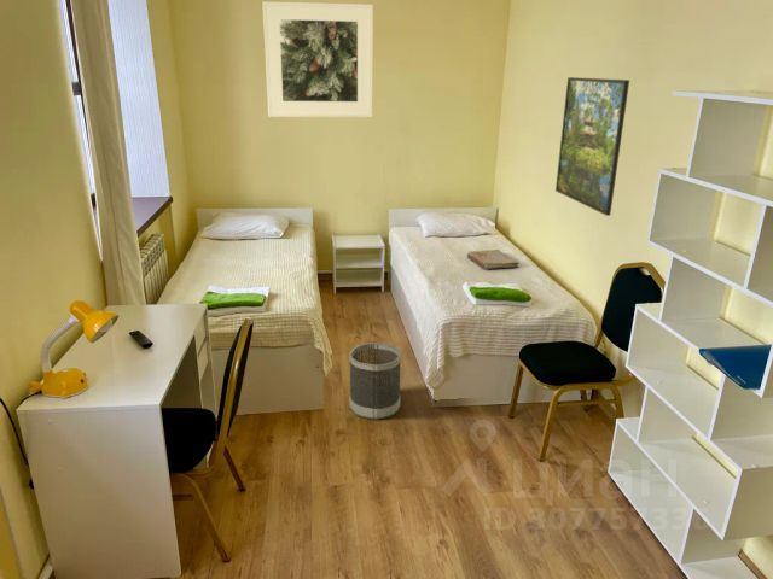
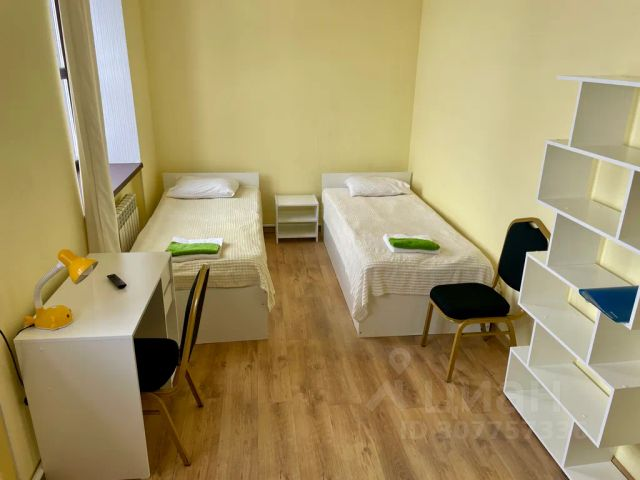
- wastebasket (374, 380)
- book (492, 258)
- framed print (587, 142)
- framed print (319, 62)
